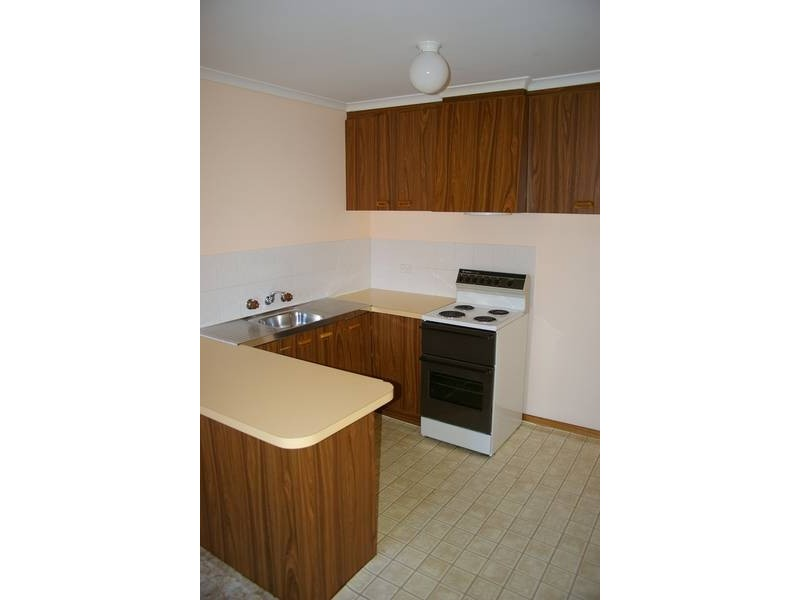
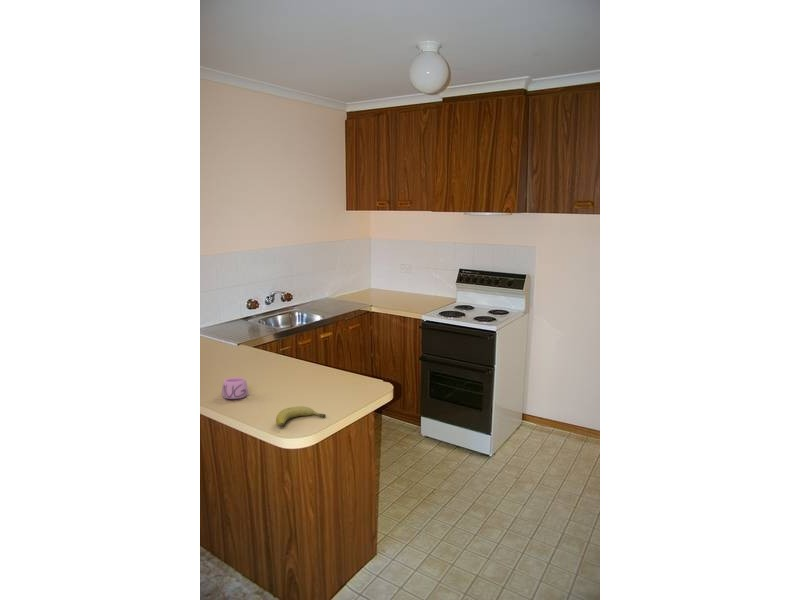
+ mug (233, 387)
+ fruit (297, 414)
